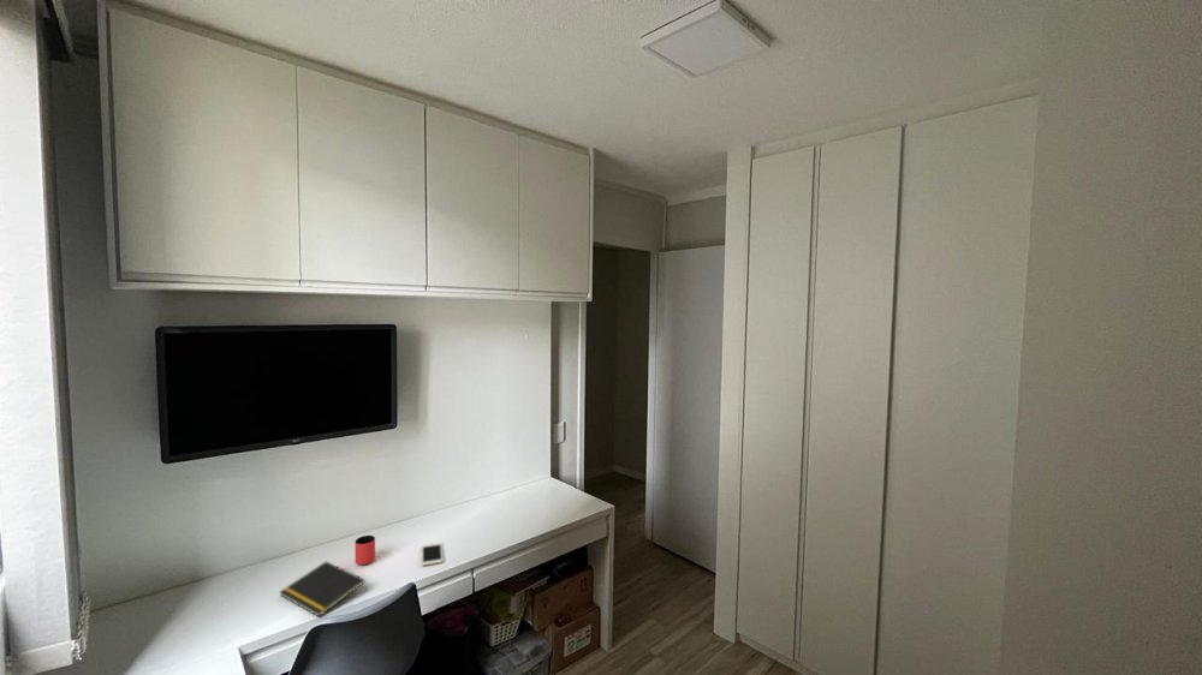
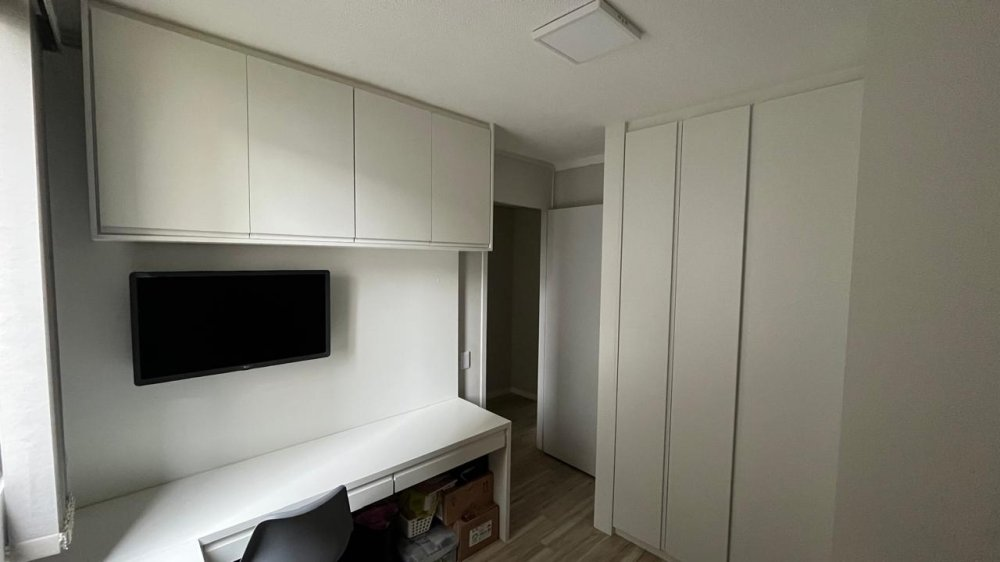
- cup (363, 549)
- notepad (322, 586)
- cell phone (432, 552)
